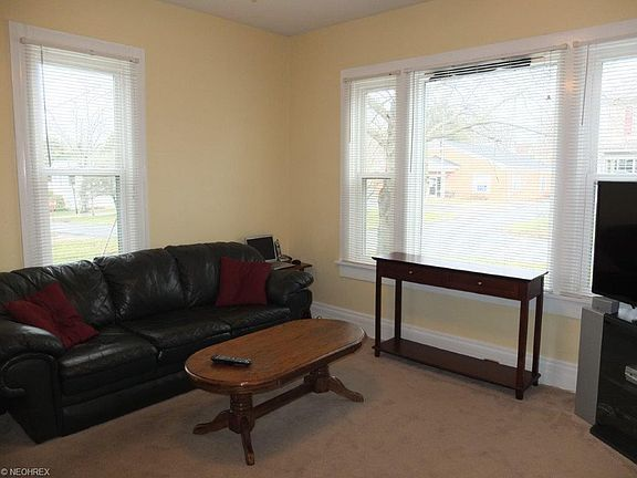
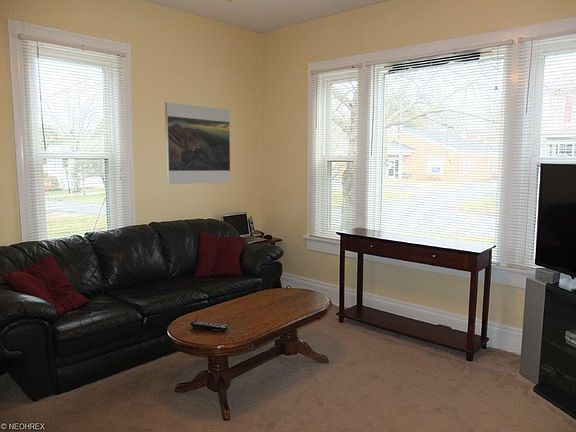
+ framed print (199, 145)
